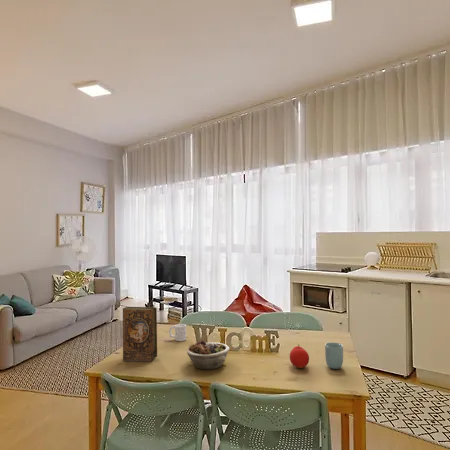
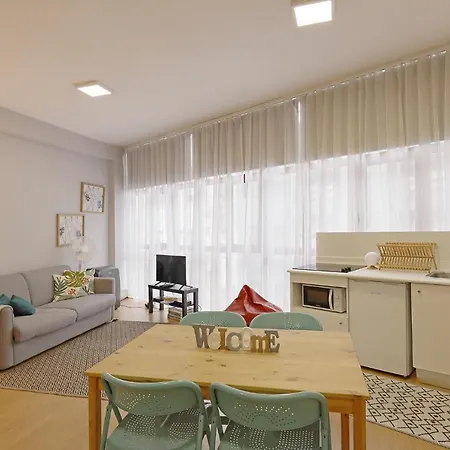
- cup (177, 332)
- book (139, 333)
- cup (334, 356)
- succulent planter (208, 353)
- fruit (299, 355)
